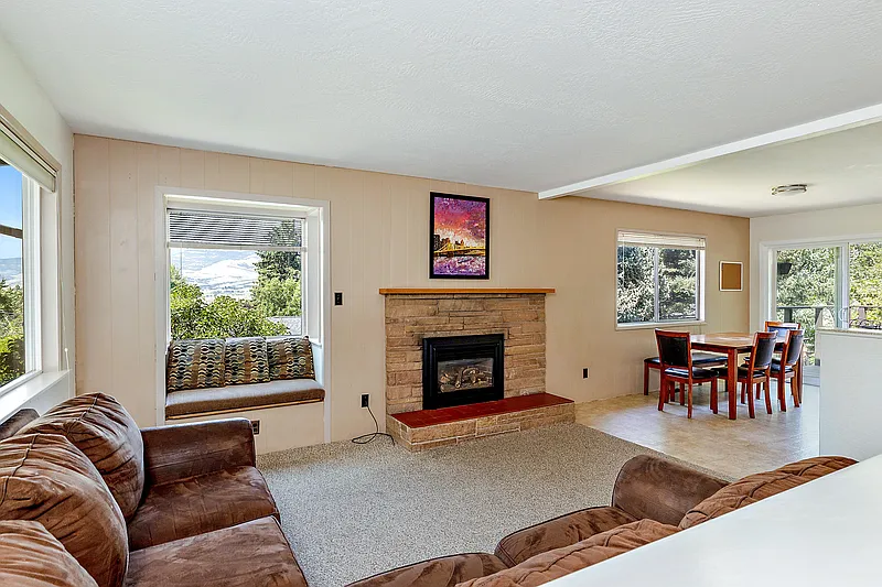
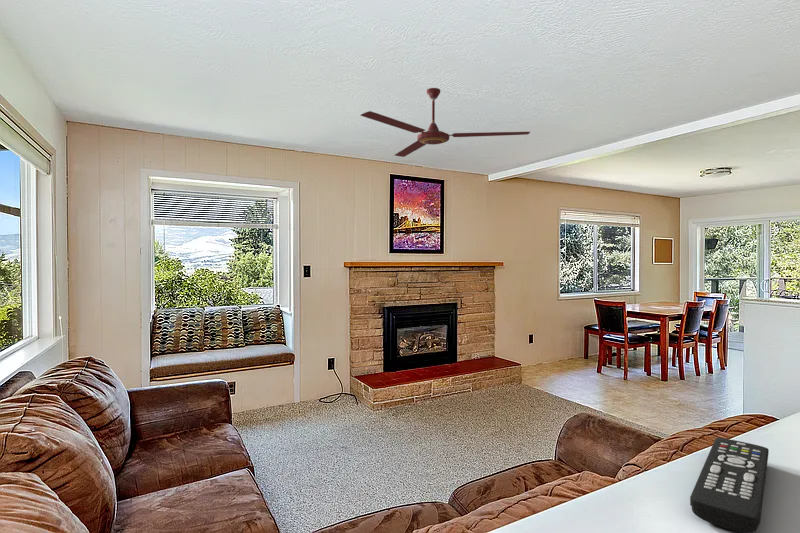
+ ceiling fan (434, 117)
+ remote control (733, 477)
